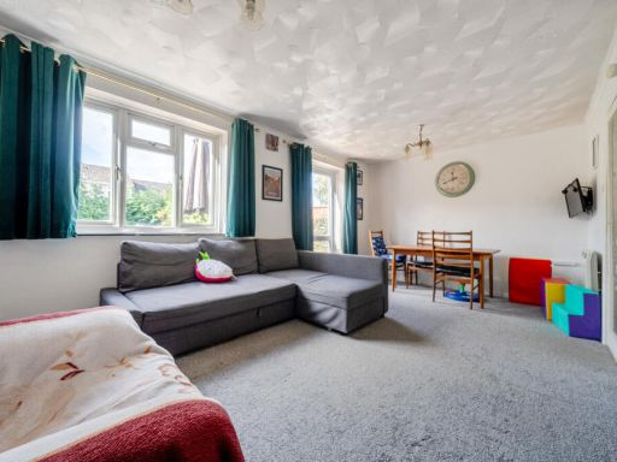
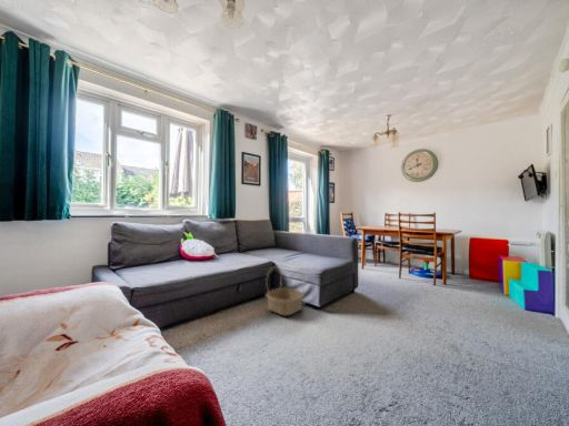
+ basket (284, 290)
